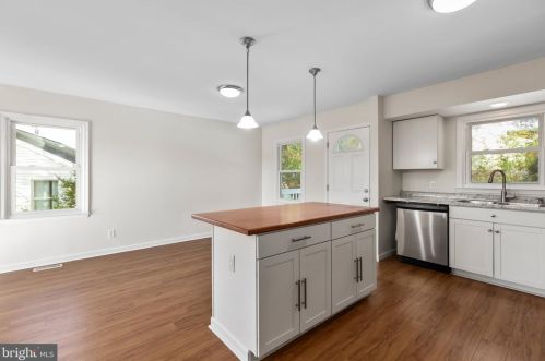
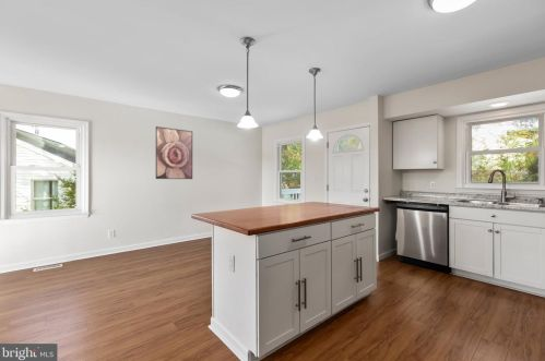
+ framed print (175, 154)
